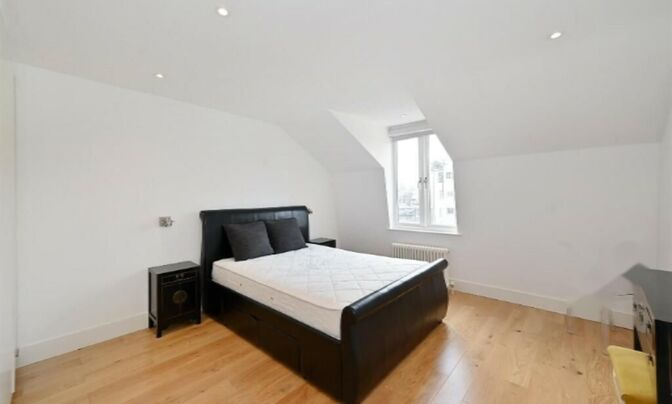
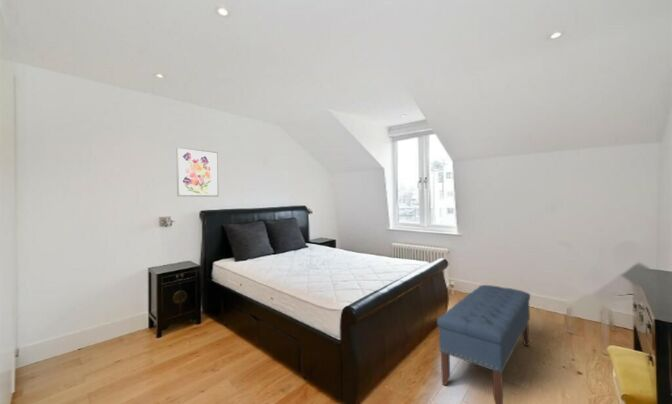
+ wall art (198, 173)
+ bench (489, 331)
